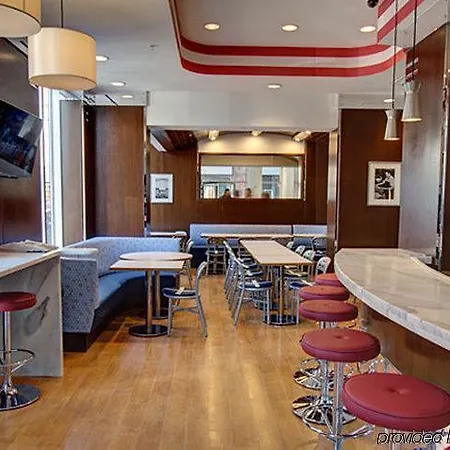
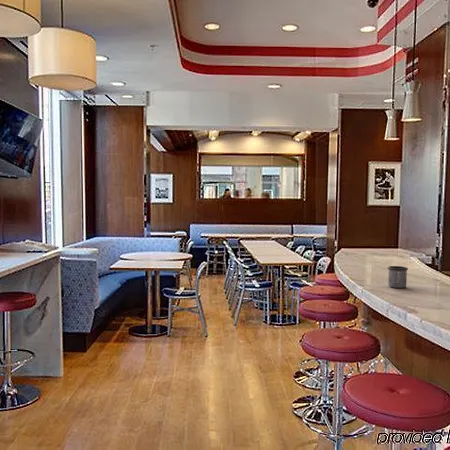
+ mug (397, 277)
